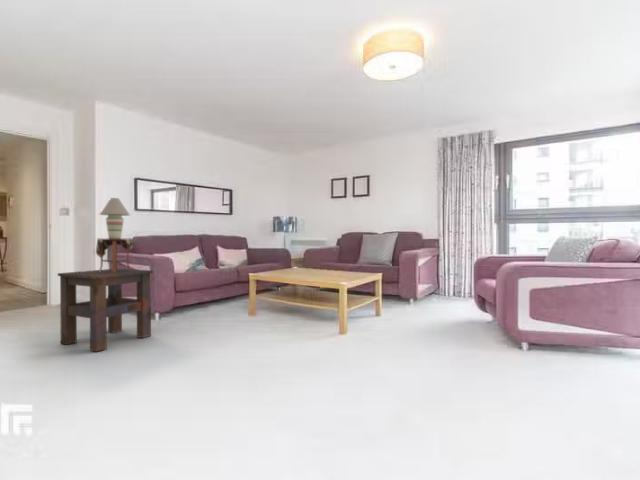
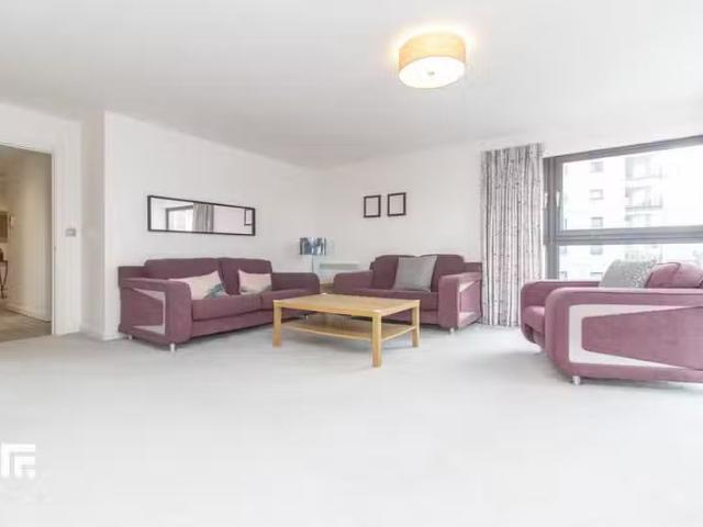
- table lamp (108, 234)
- side table (107, 305)
